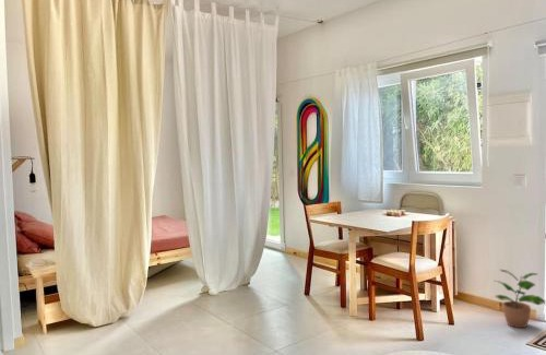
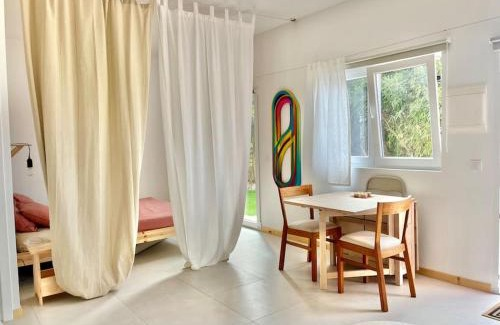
- potted plant (517, 297)
